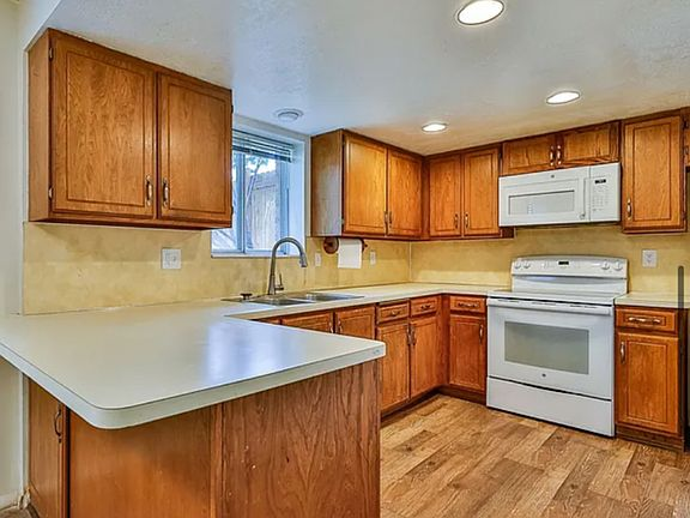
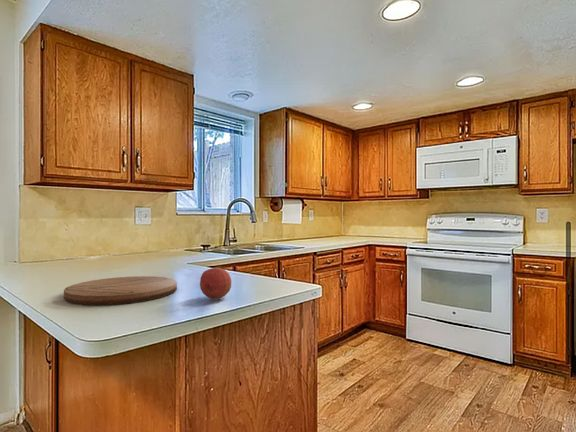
+ cutting board (123, 288)
+ fruit (216, 282)
